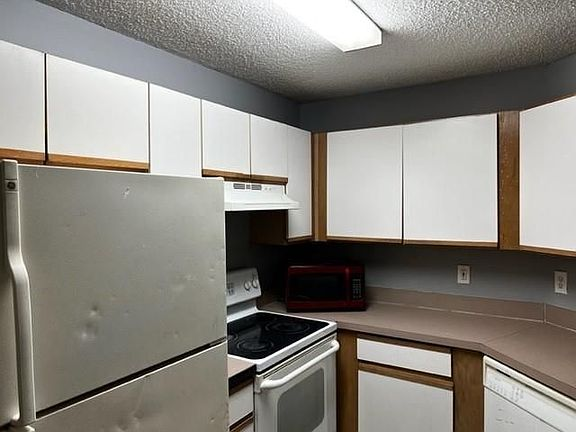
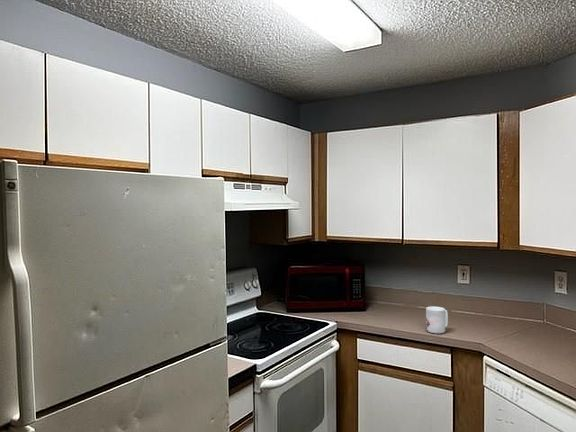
+ mug (436, 319)
